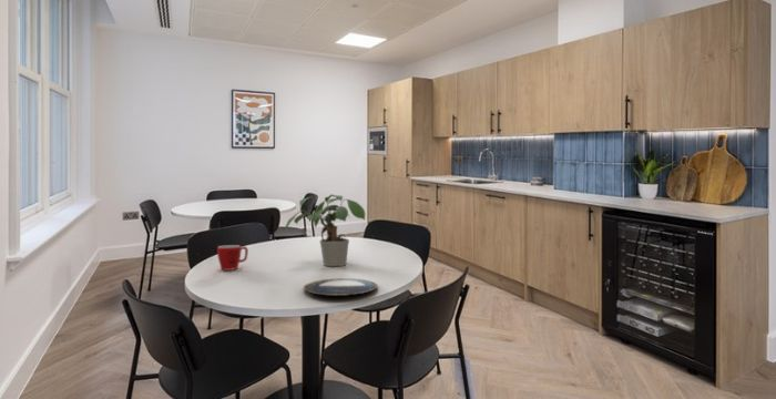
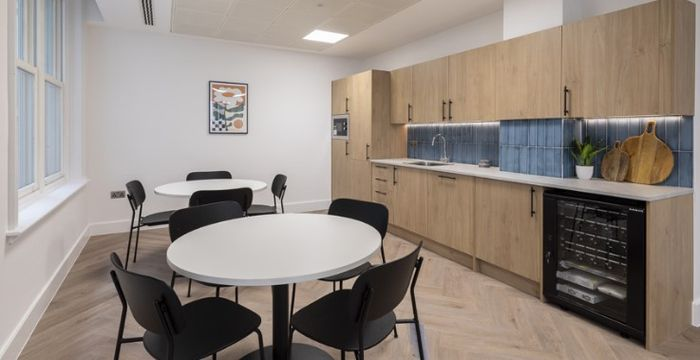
- plate (340, 287)
- potted plant (325, 229)
- mug (233, 257)
